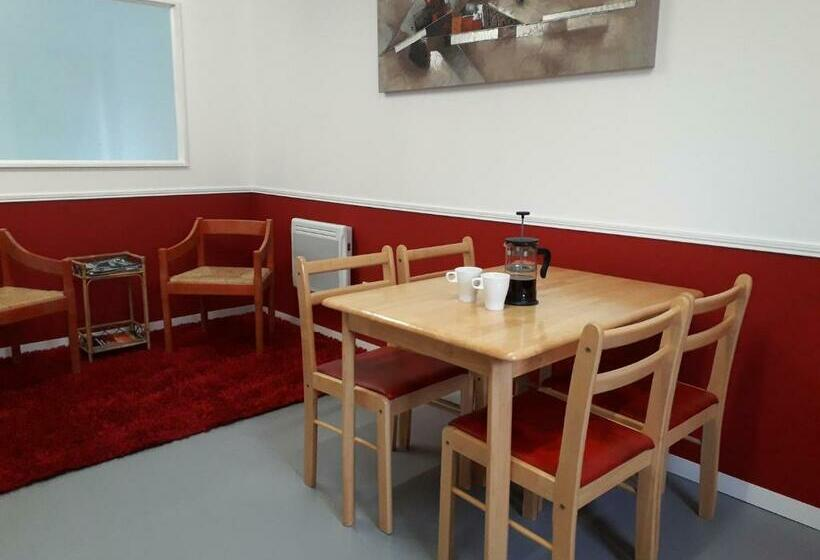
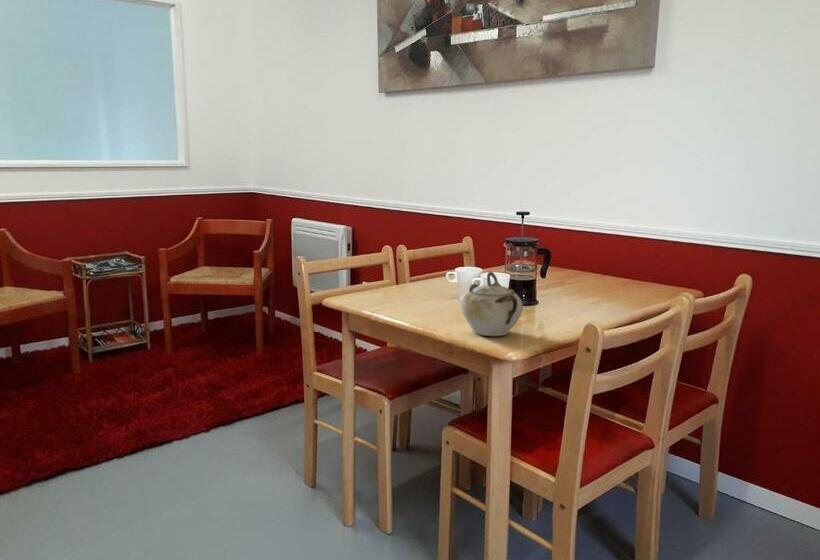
+ sugar bowl (491, 302)
